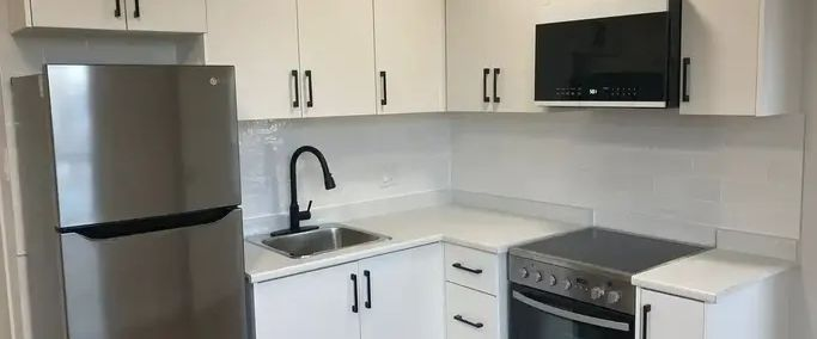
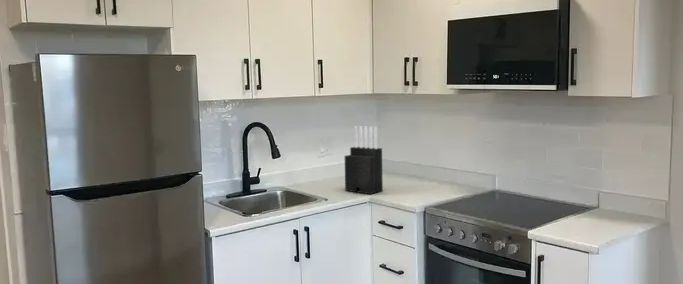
+ knife block (361, 159)
